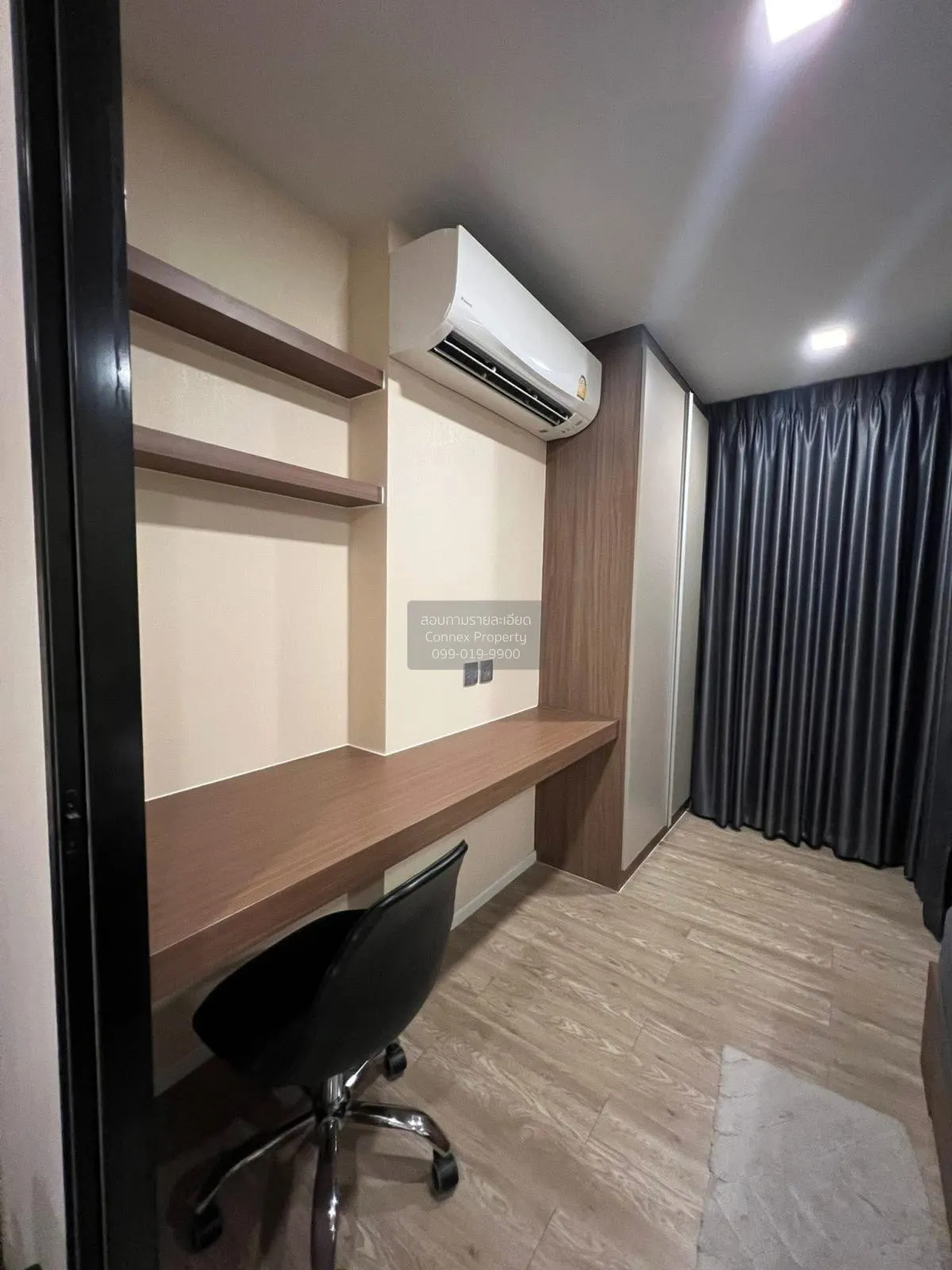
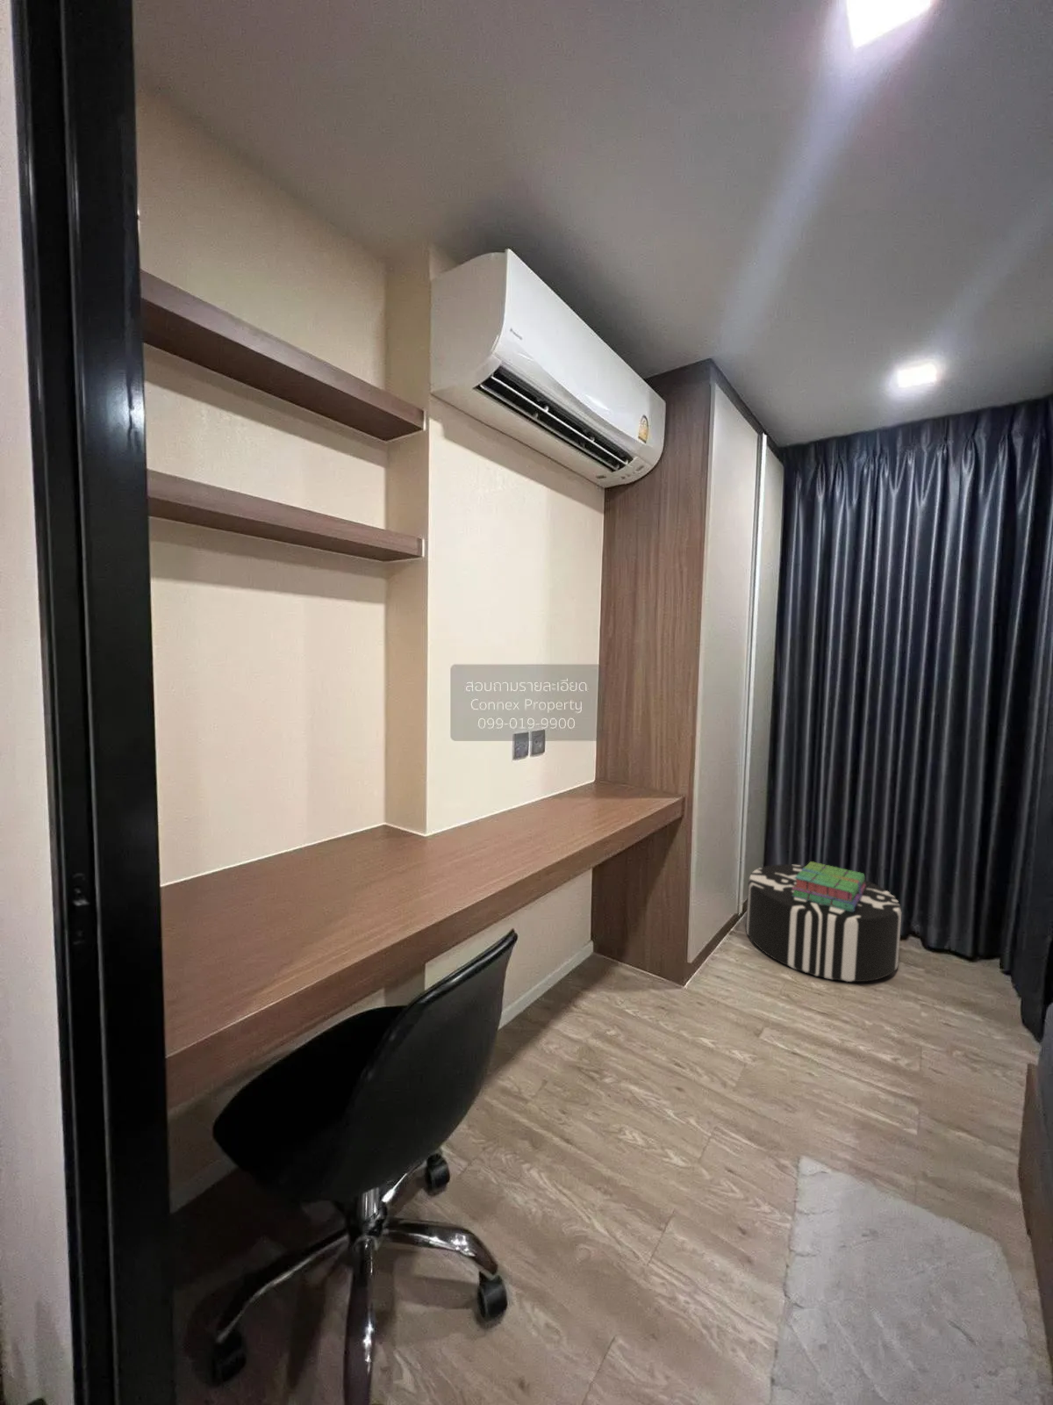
+ stack of books (830, 884)
+ pouf (819, 917)
